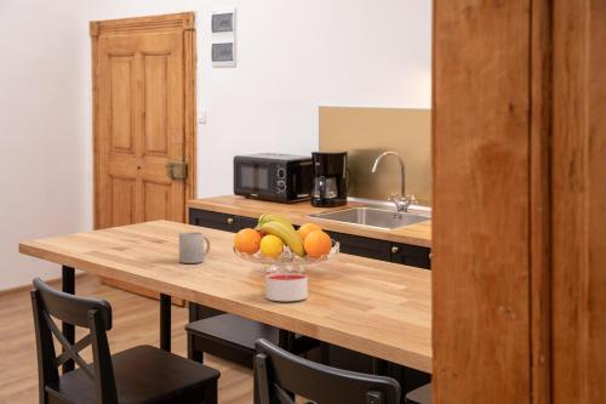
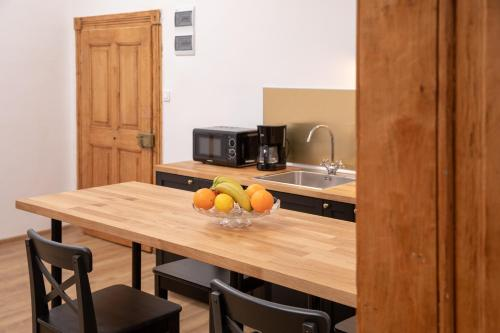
- candle (286, 285)
- mug (195, 246)
